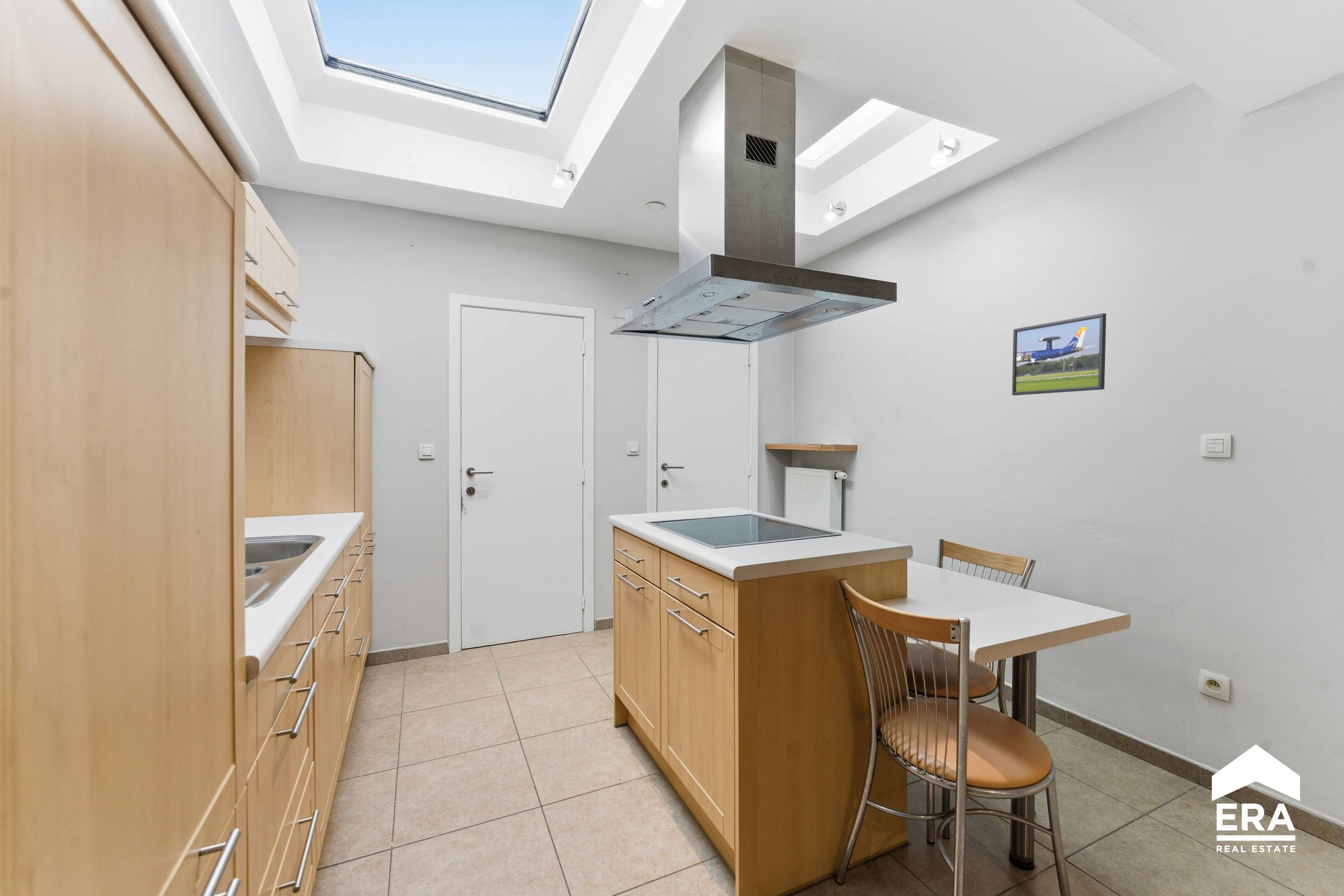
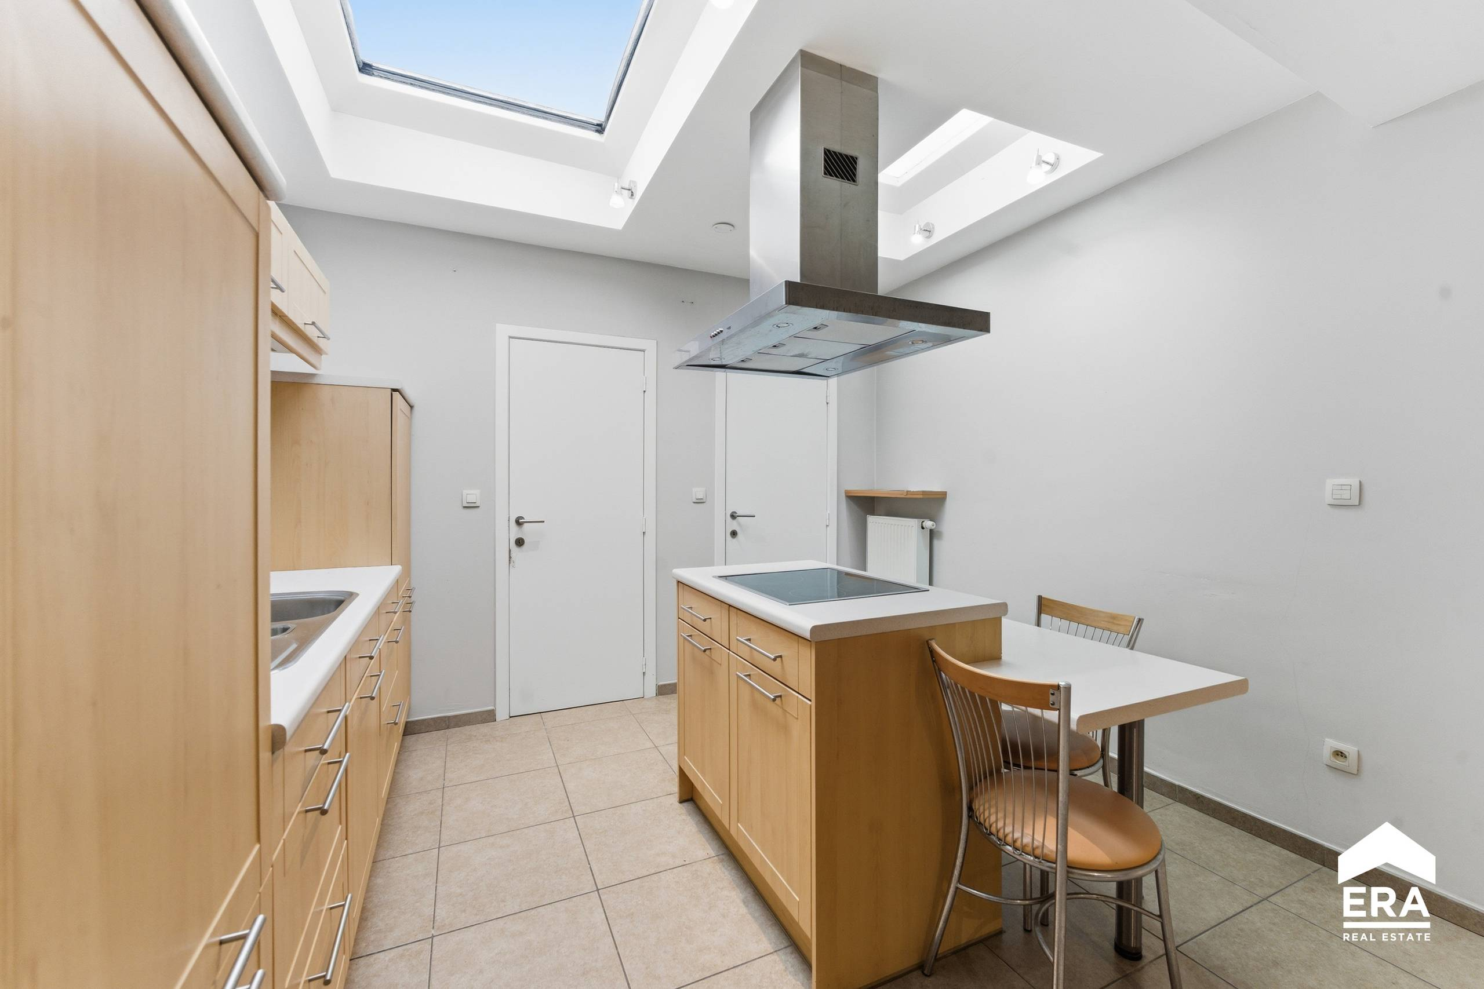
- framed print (1056, 357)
